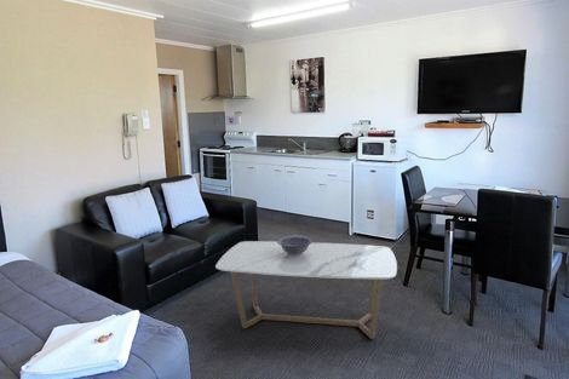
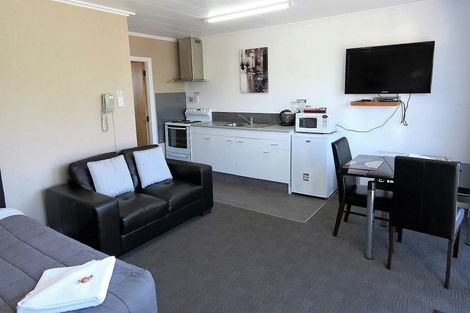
- decorative bowl (294, 246)
- coffee table (308, 276)
